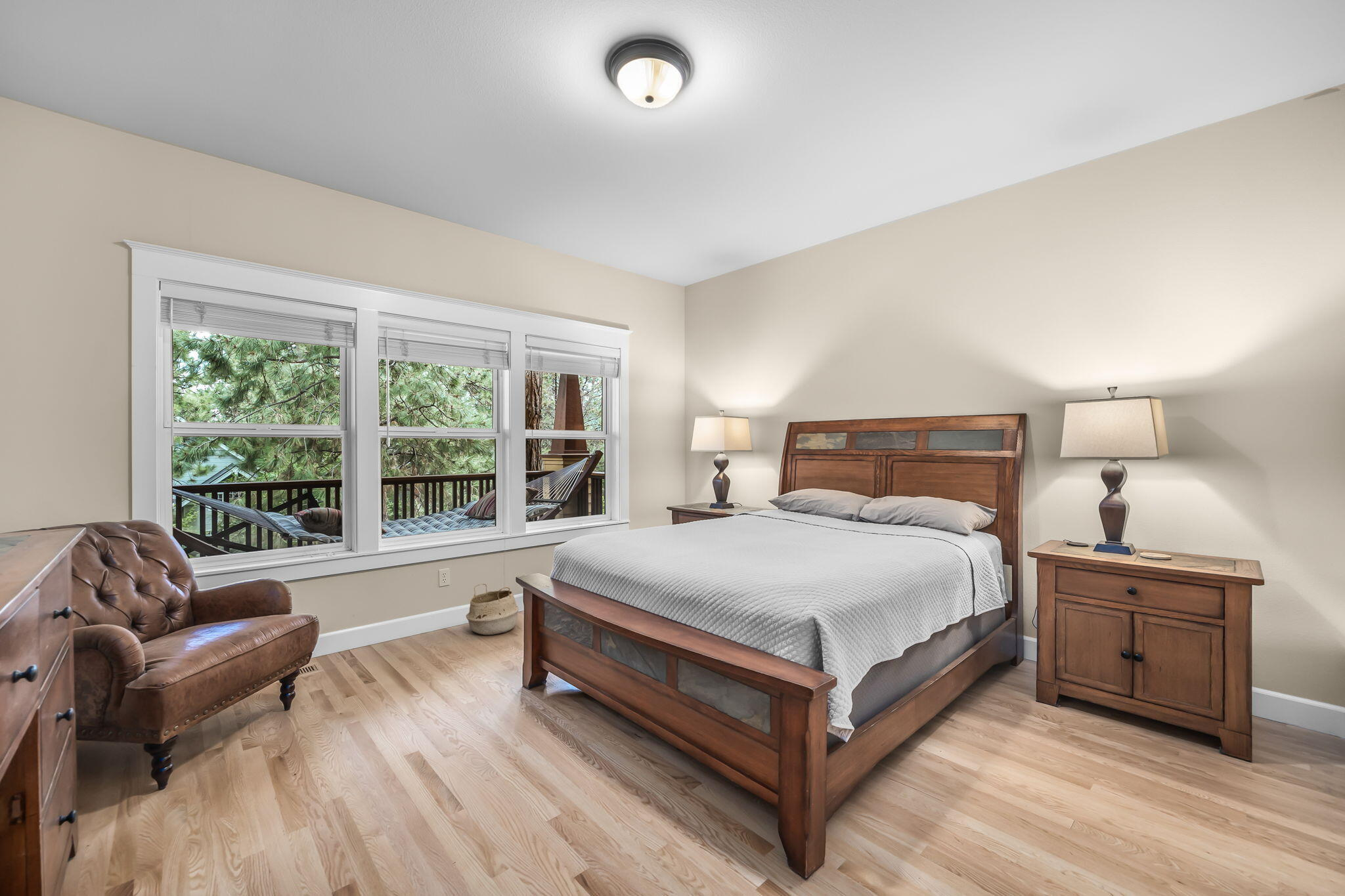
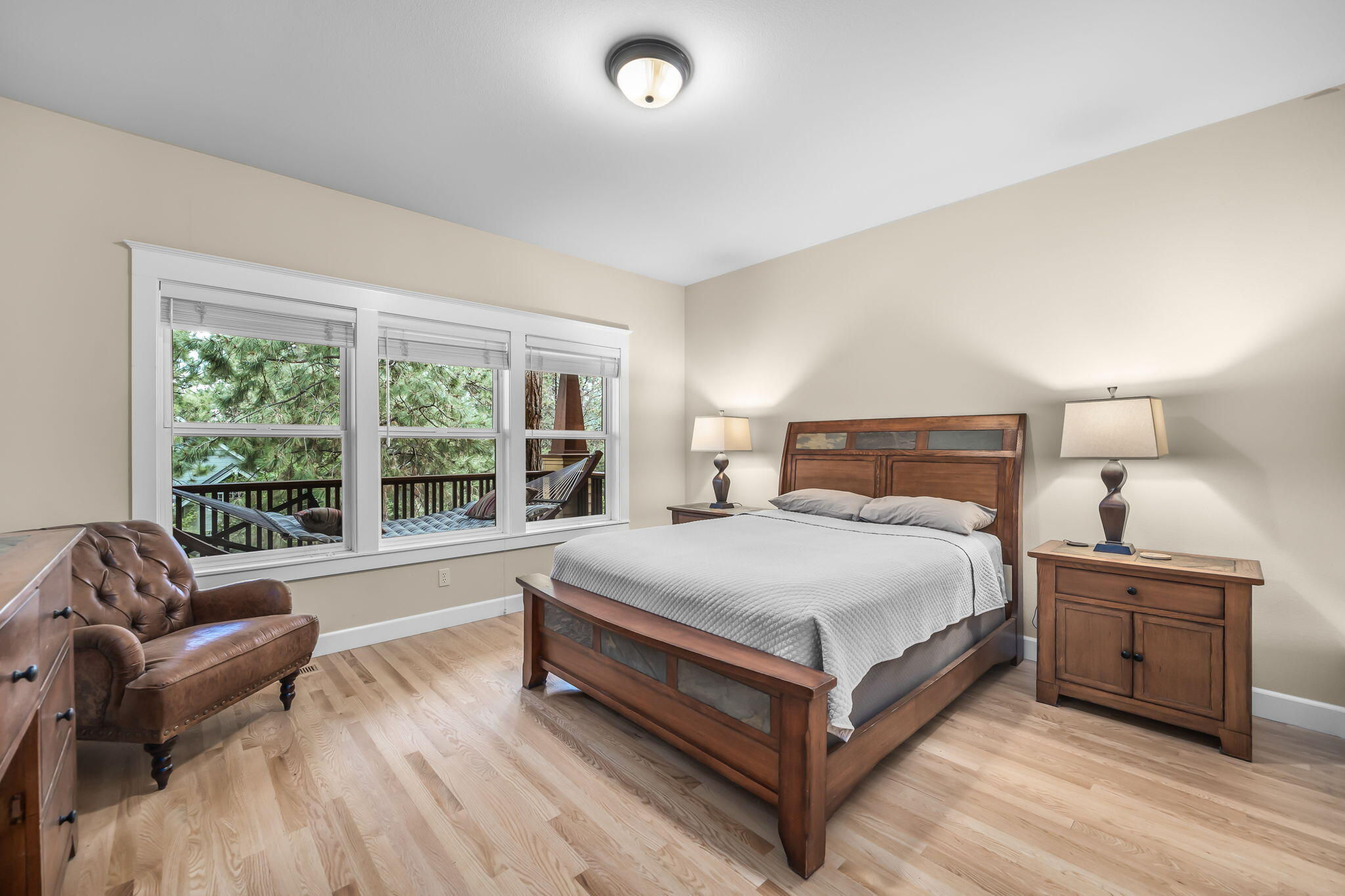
- woven basket (491, 605)
